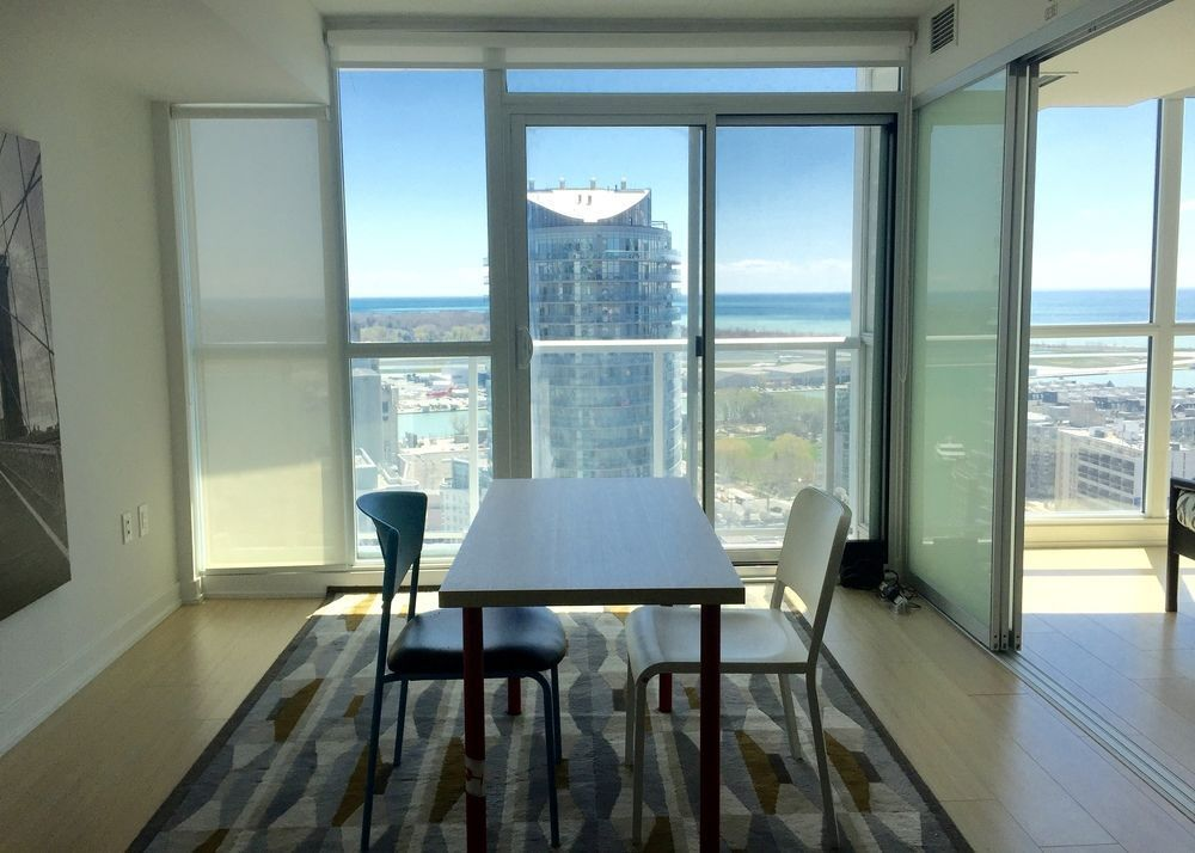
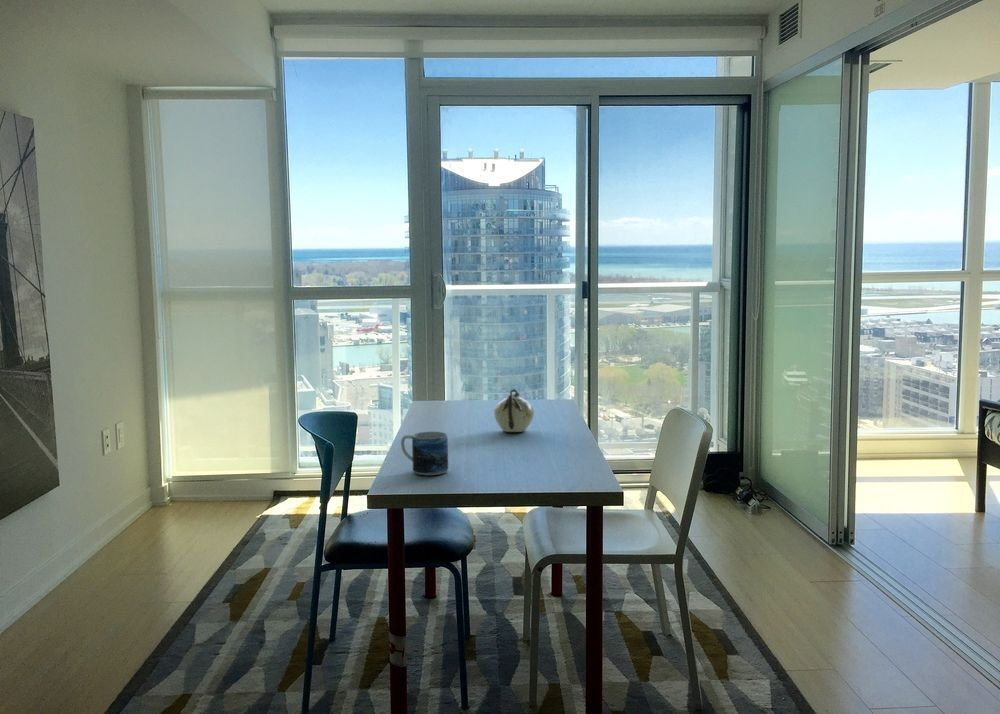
+ mug (423, 452)
+ teapot (514, 409)
